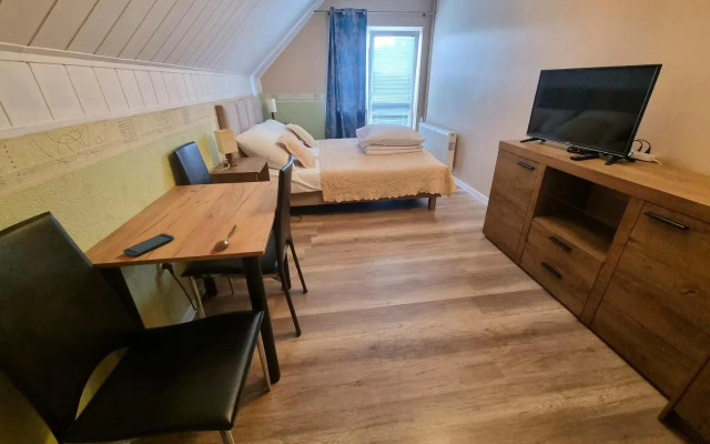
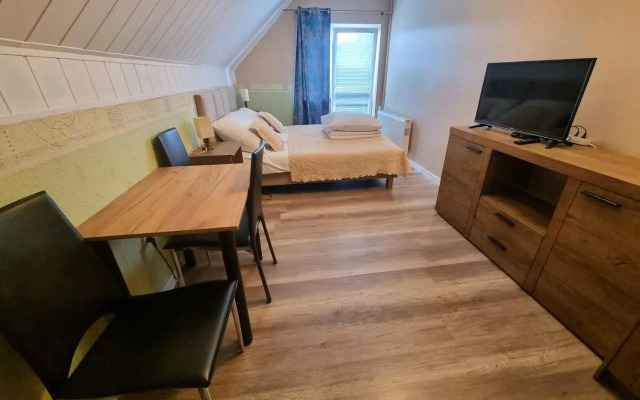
- spoon (226, 238)
- smartphone (150, 244)
